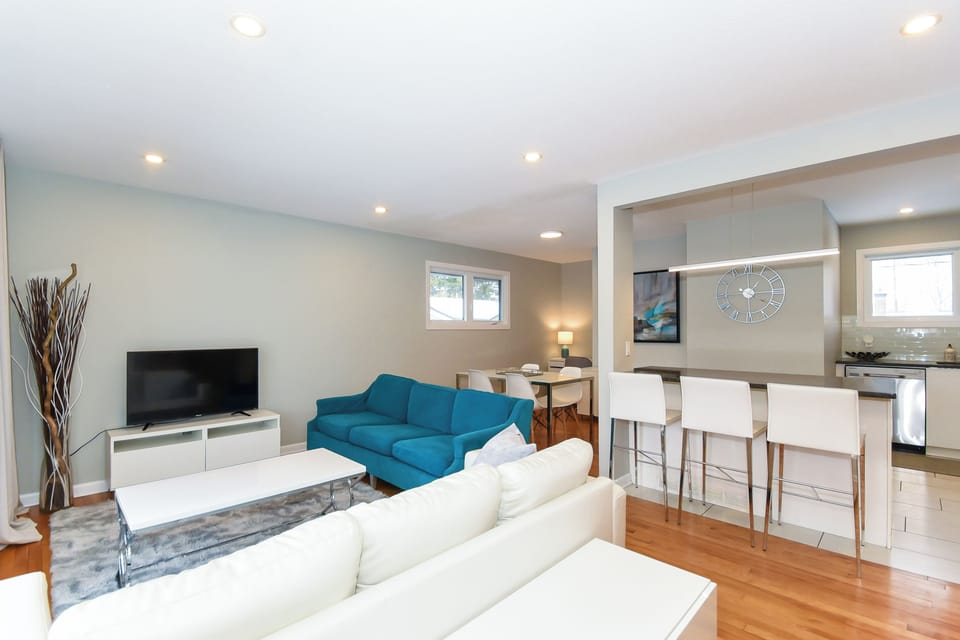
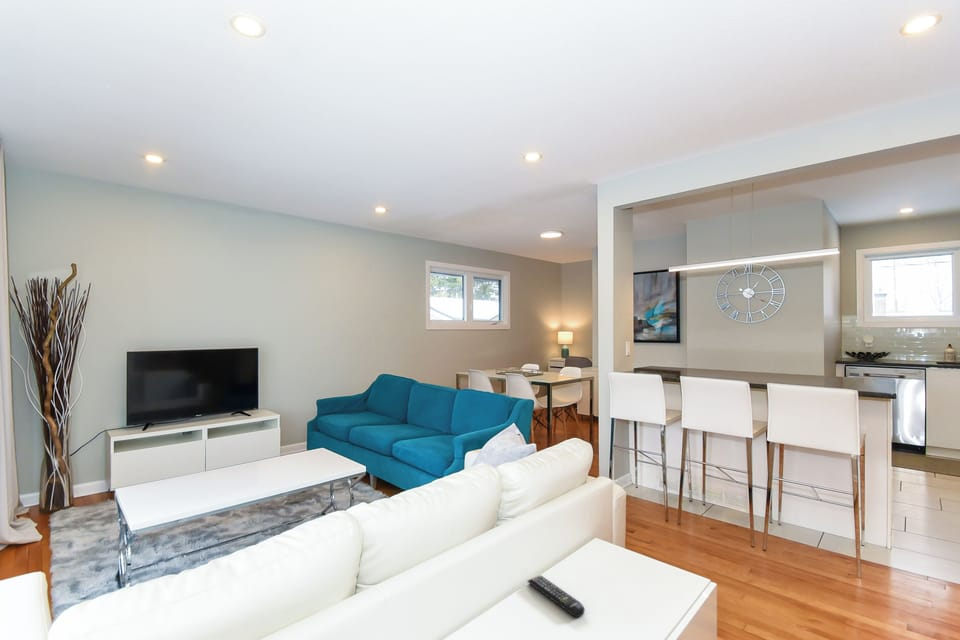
+ remote control (554, 594)
